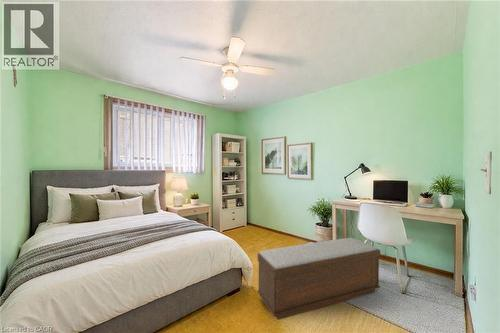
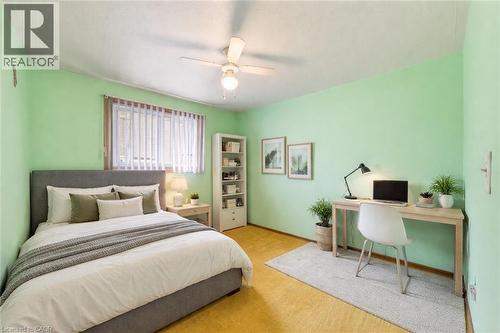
- bench (319, 271)
